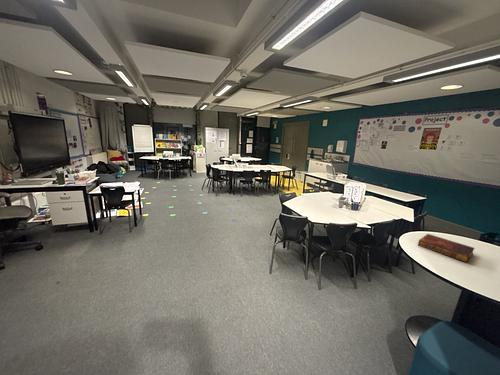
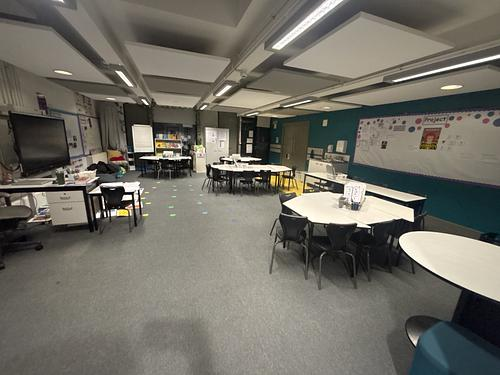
- book (445, 246)
